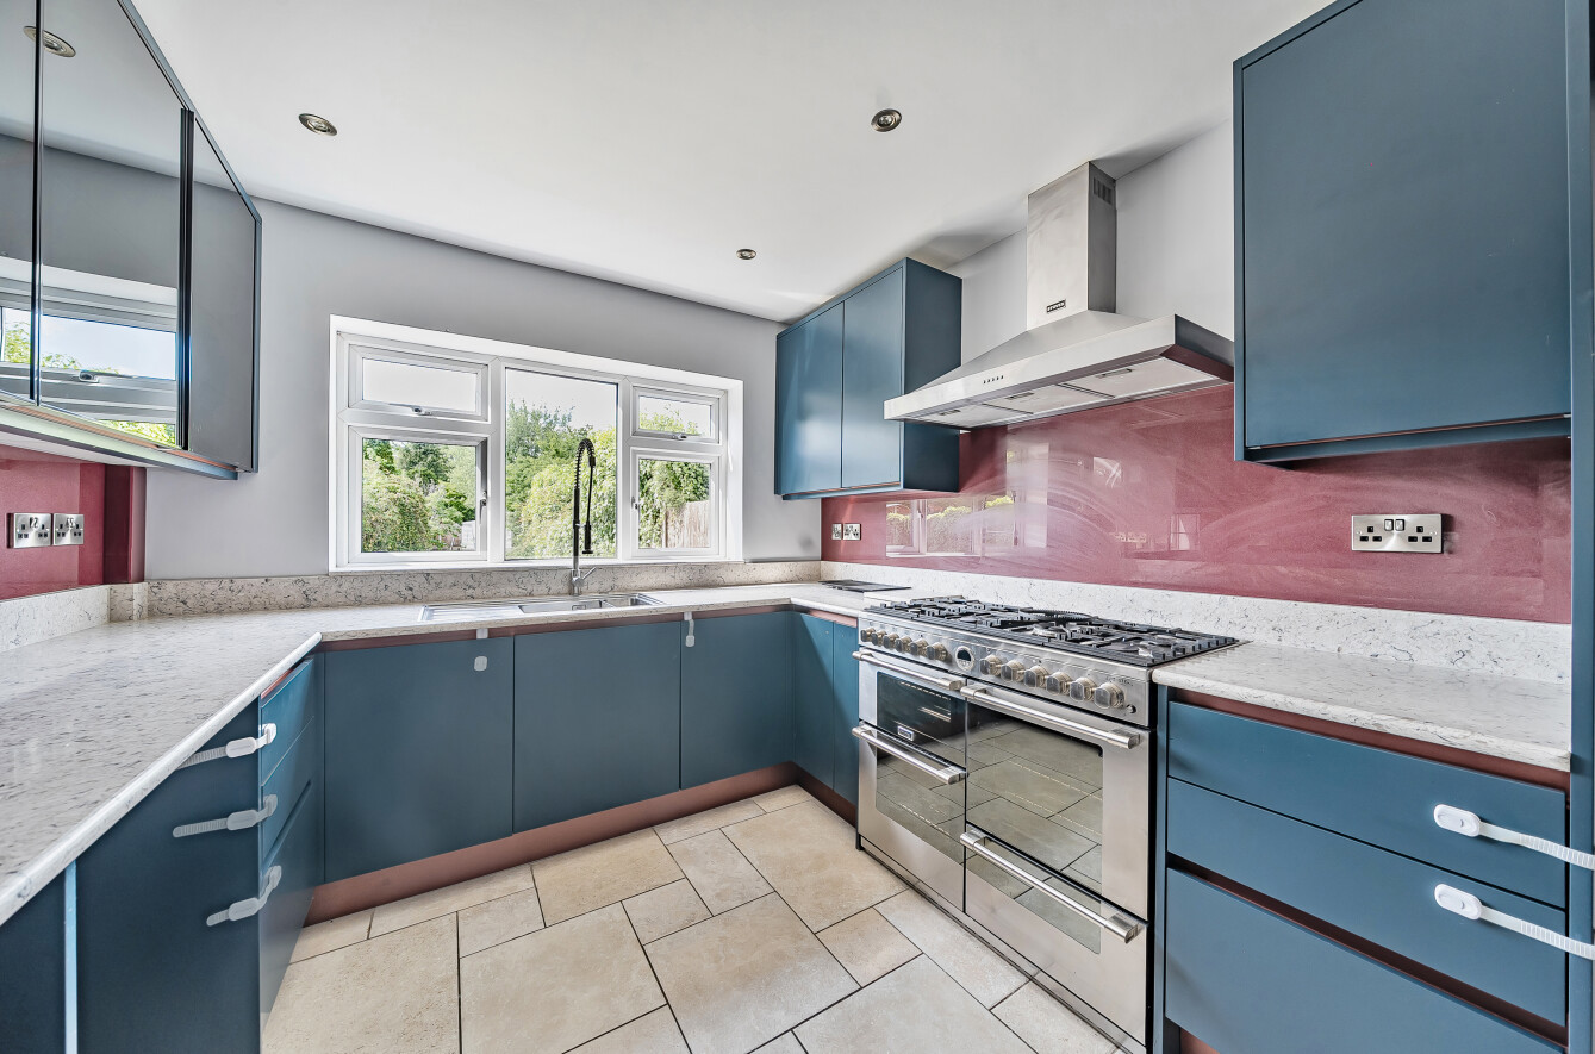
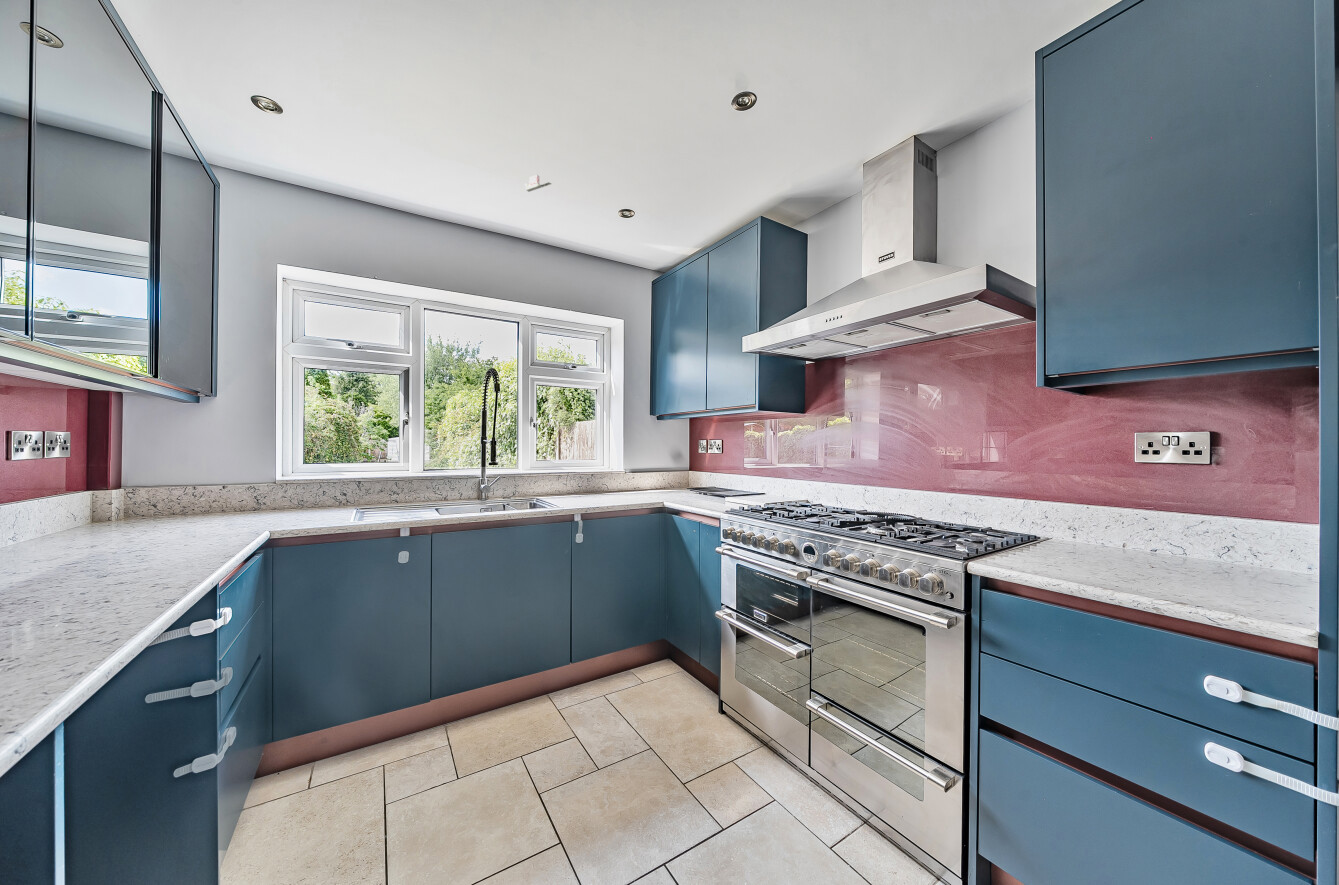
+ tape dispenser (538, 181)
